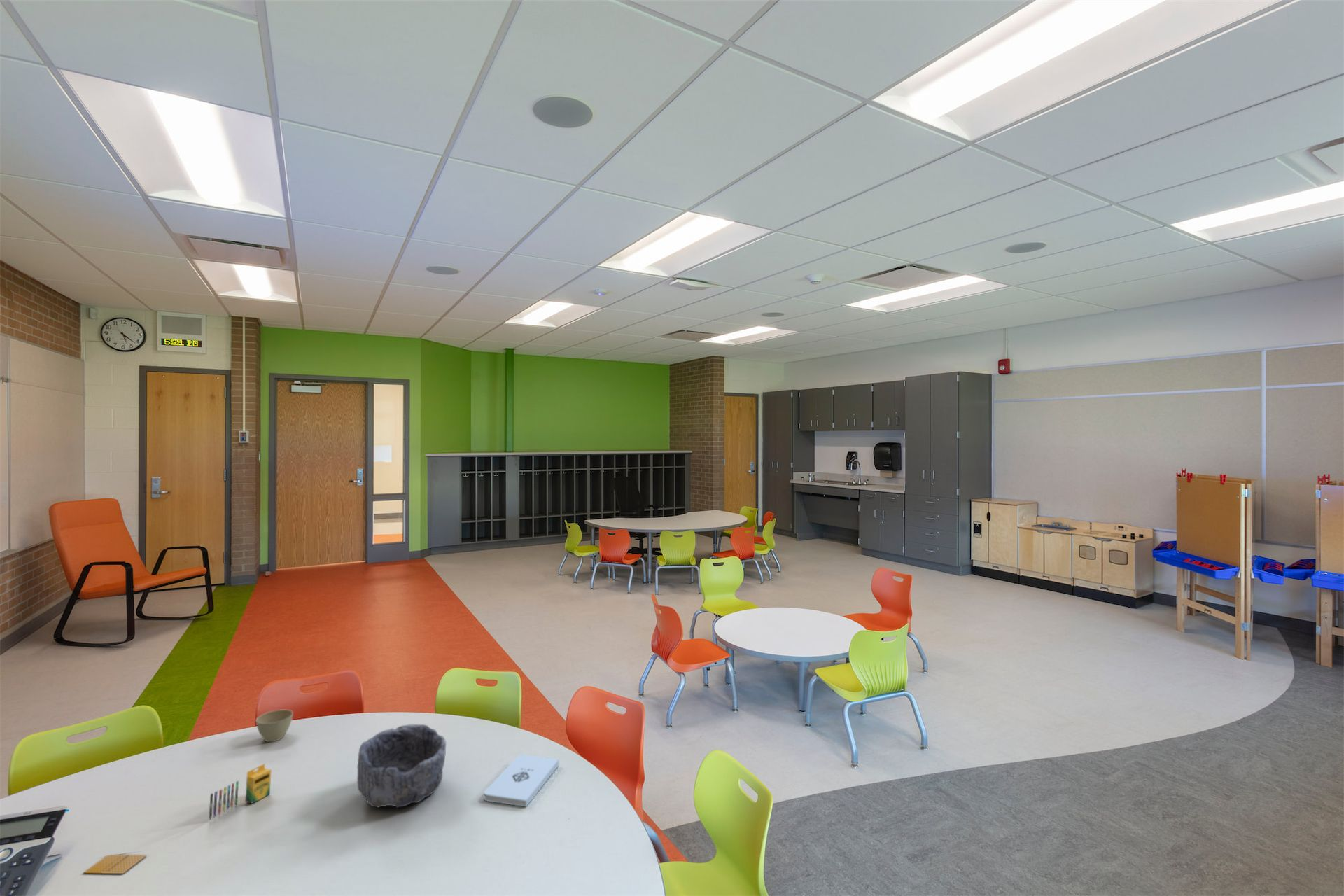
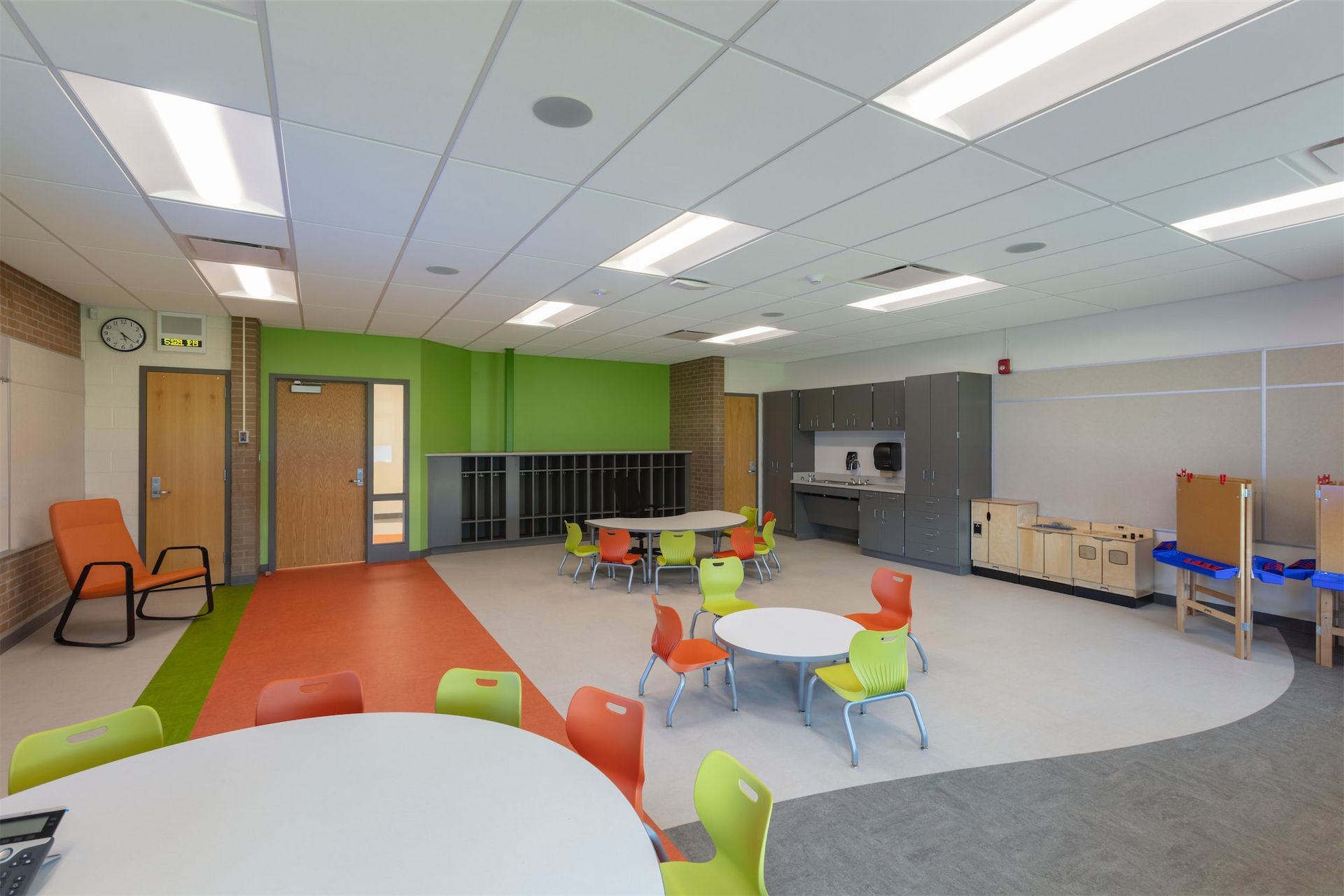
- notepad (522, 778)
- playing card (115, 863)
- crayon (246, 790)
- bowl (402, 764)
- flower pot (274, 727)
